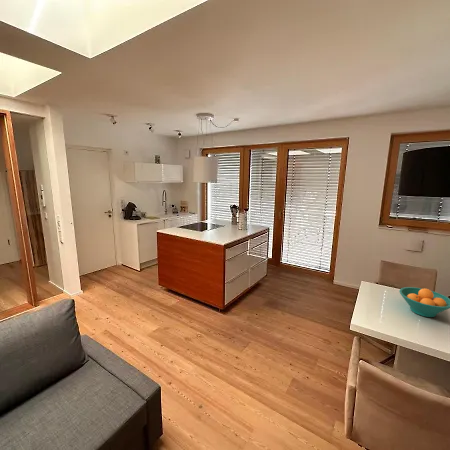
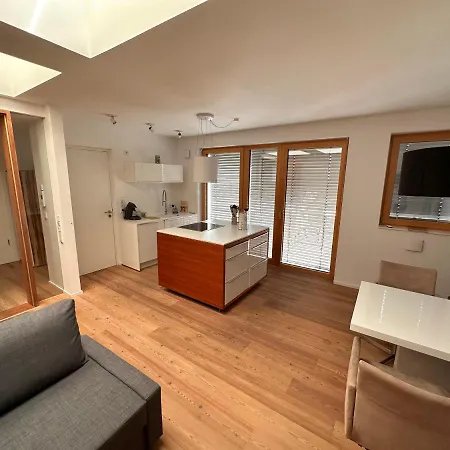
- fruit bowl (424, 300)
